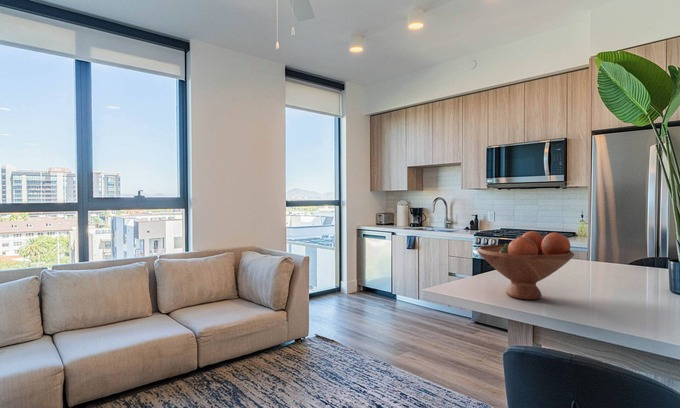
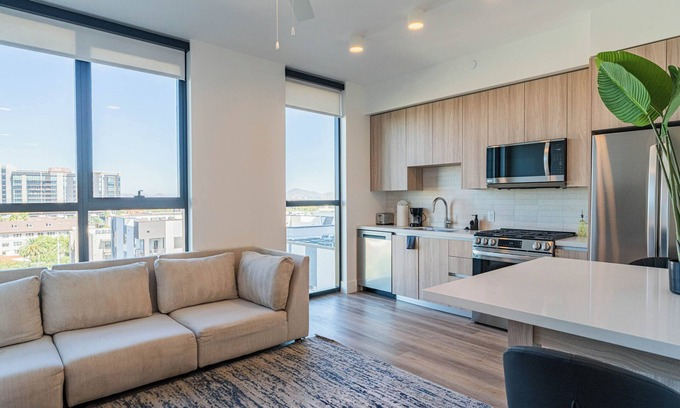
- fruit bowl (523, 264)
